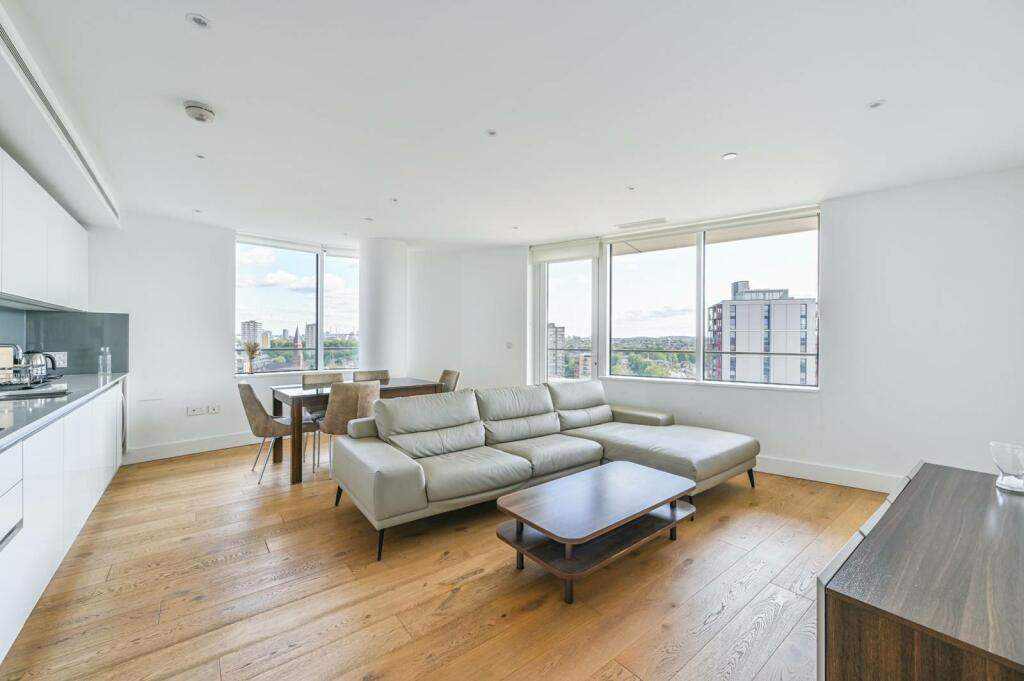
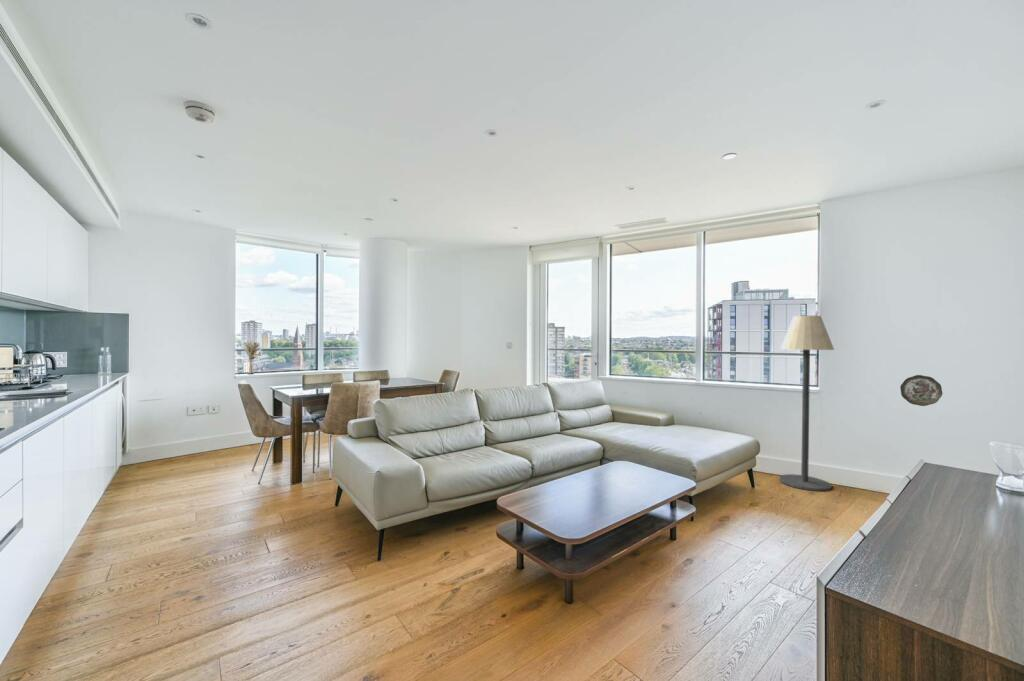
+ floor lamp (805, 399)
+ decorative plate (920, 390)
